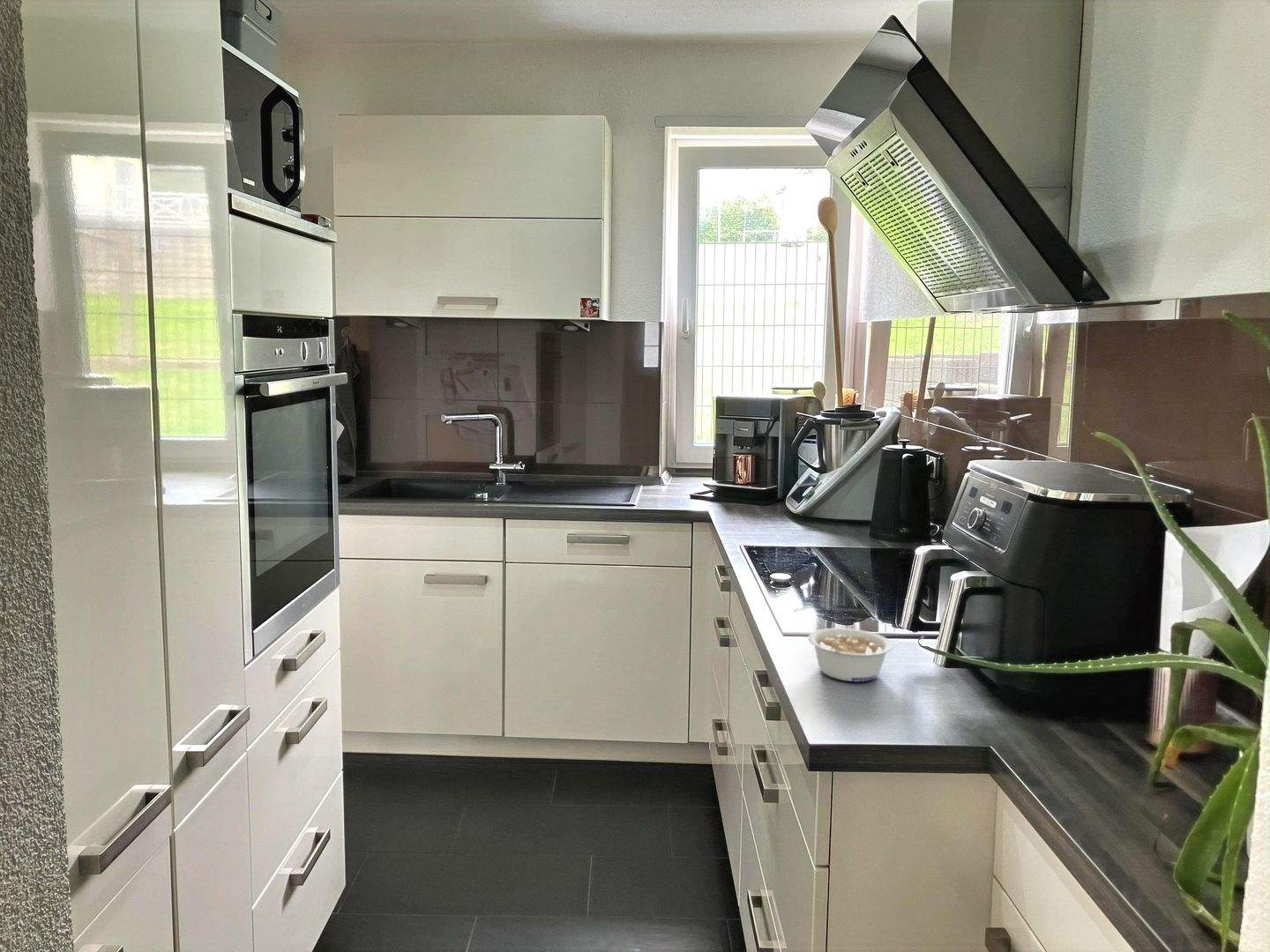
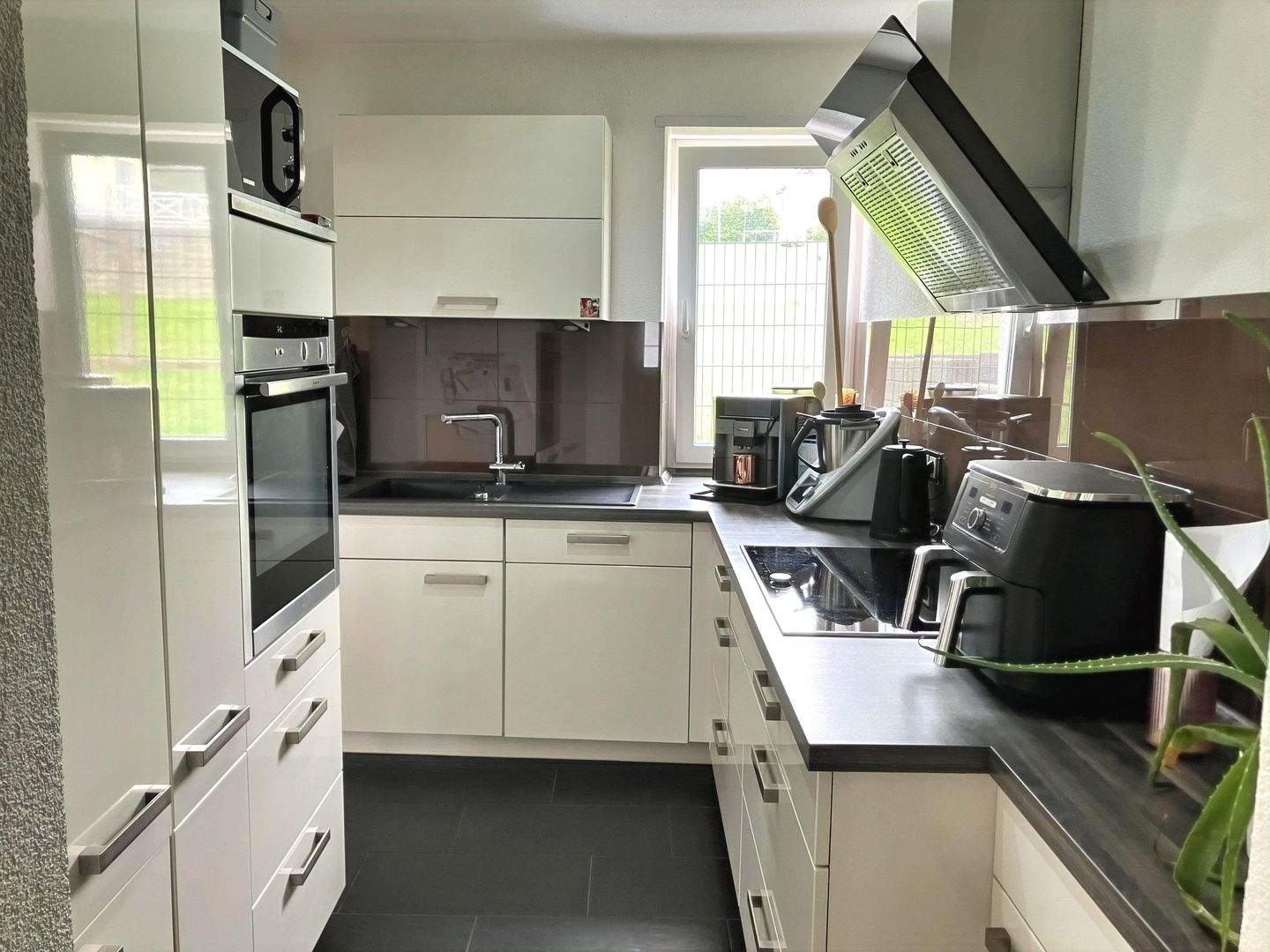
- legume (850, 654)
